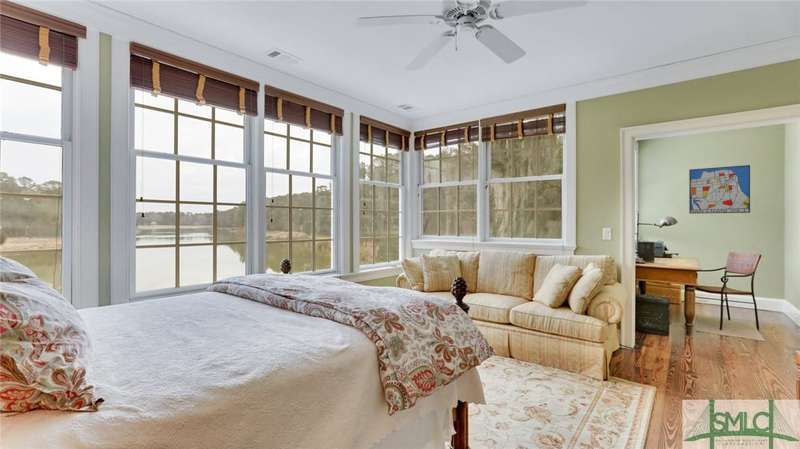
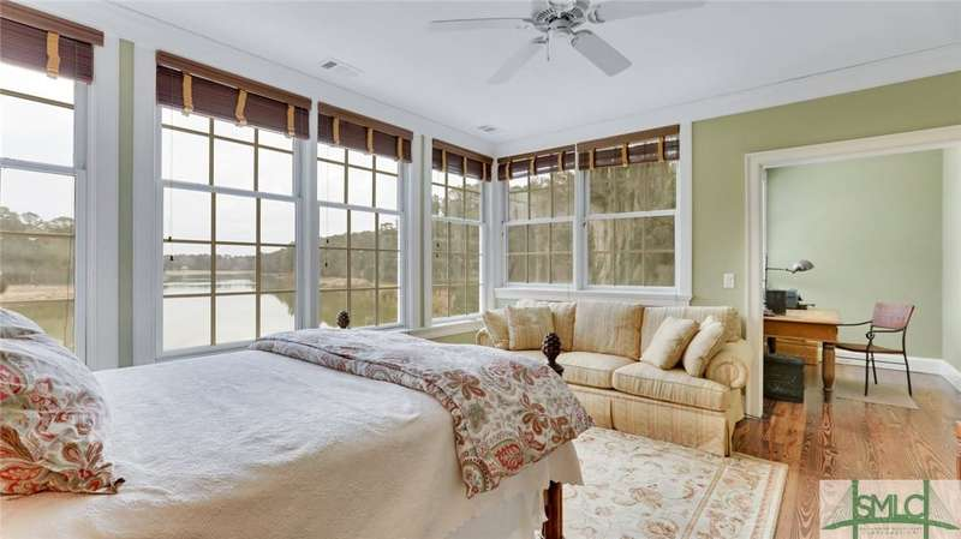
- wall art (718, 190)
